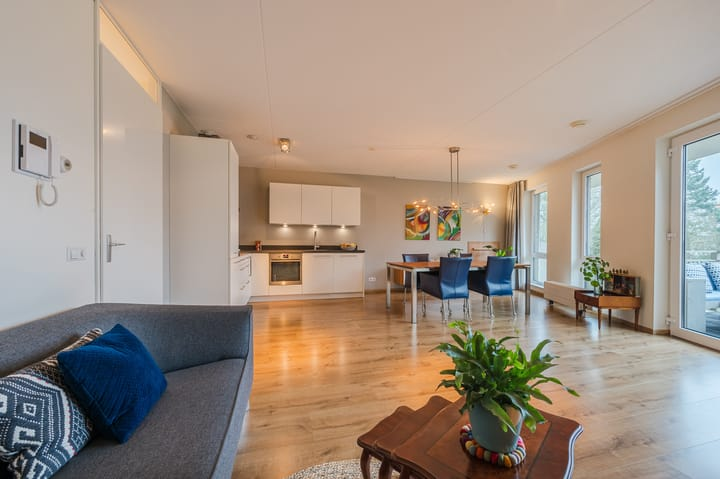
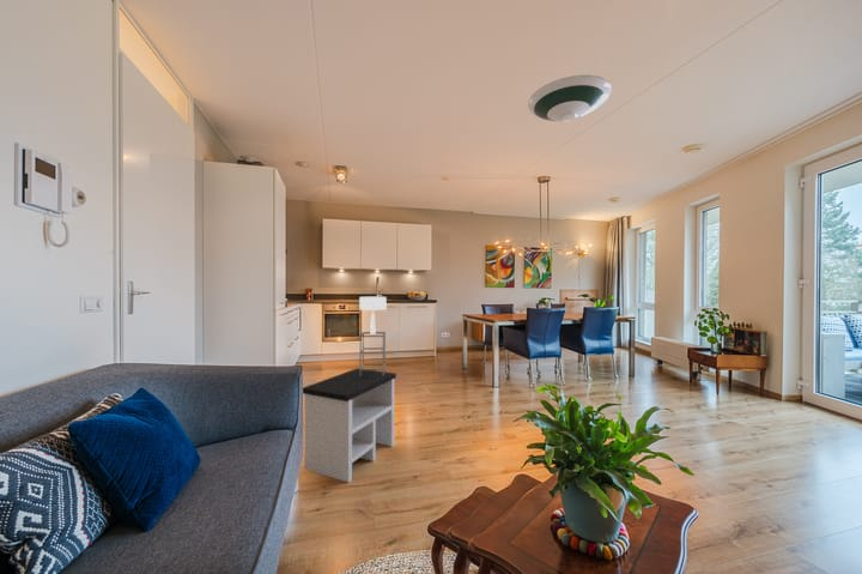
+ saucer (567, 108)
+ table lamp (372, 336)
+ side table (352, 417)
